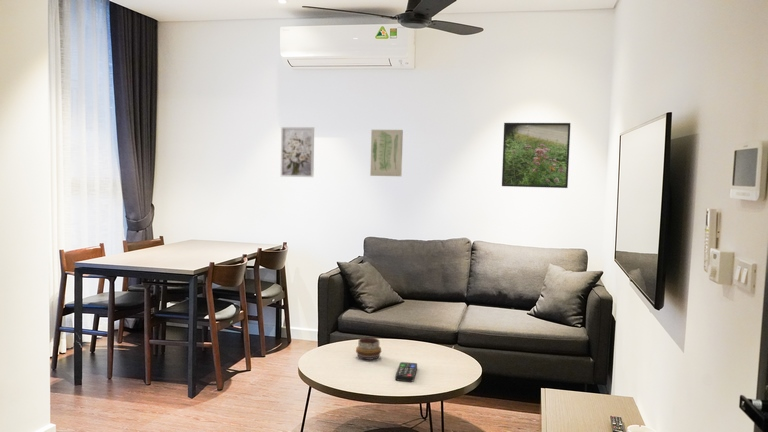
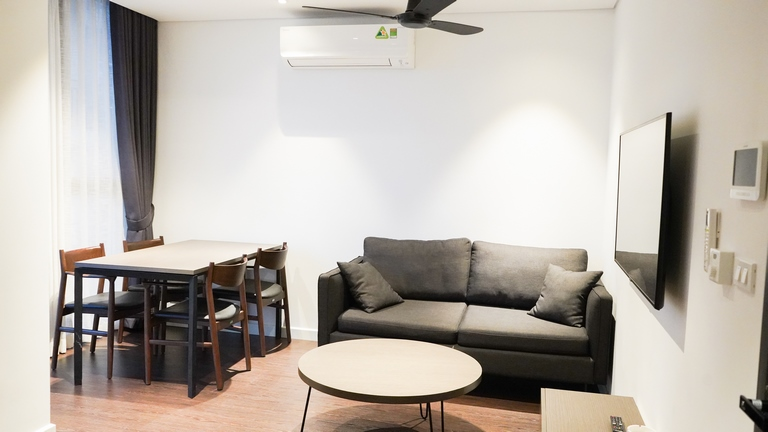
- remote control (406, 371)
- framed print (535, 155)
- decorative bowl (368, 348)
- wall art (386, 153)
- wall art (297, 152)
